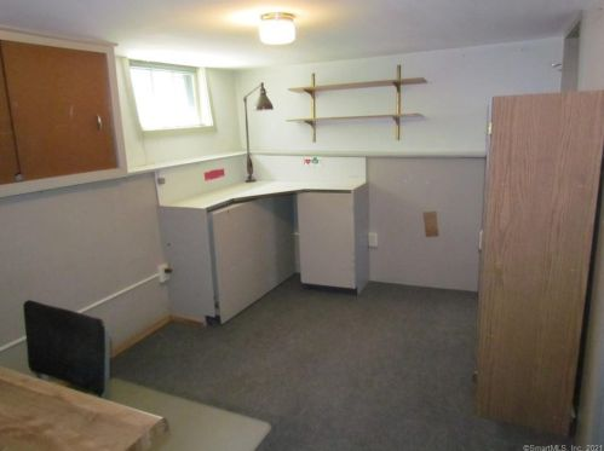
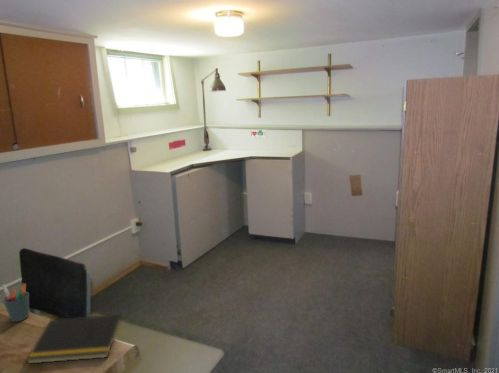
+ notepad (77, 337)
+ pen holder (17, 301)
